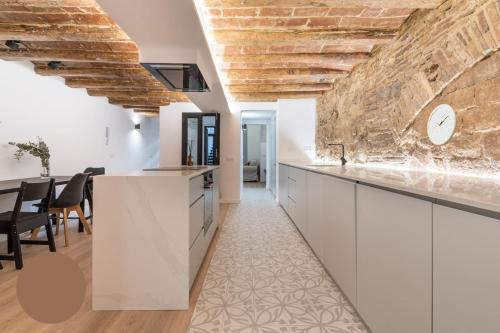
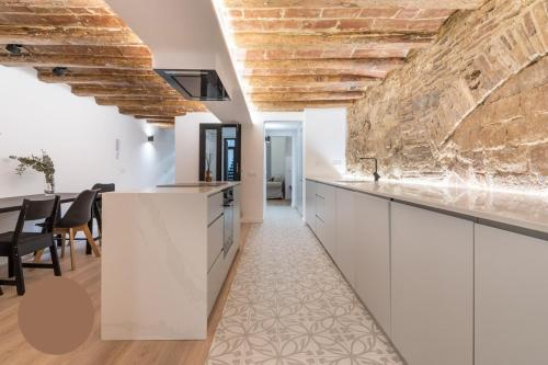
- wall clock (440, 125)
